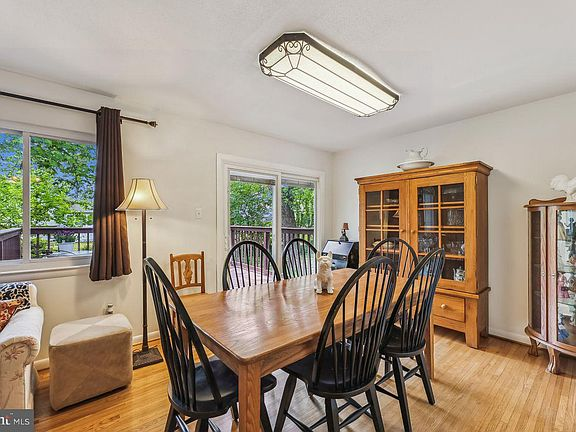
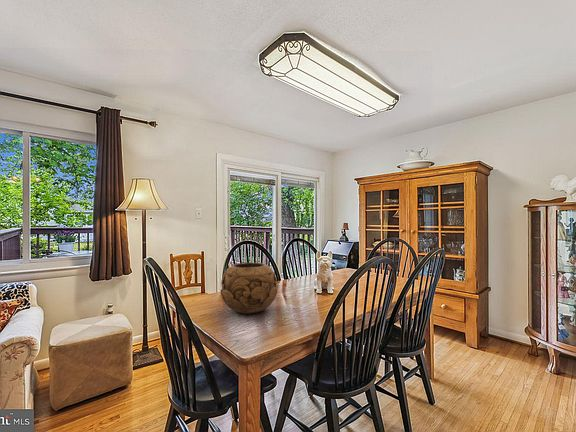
+ decorative bowl (249, 287)
